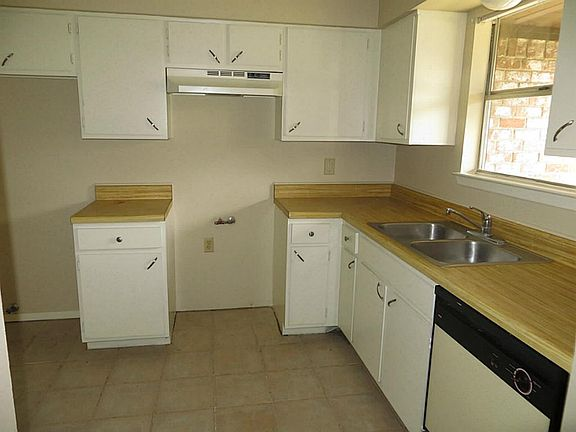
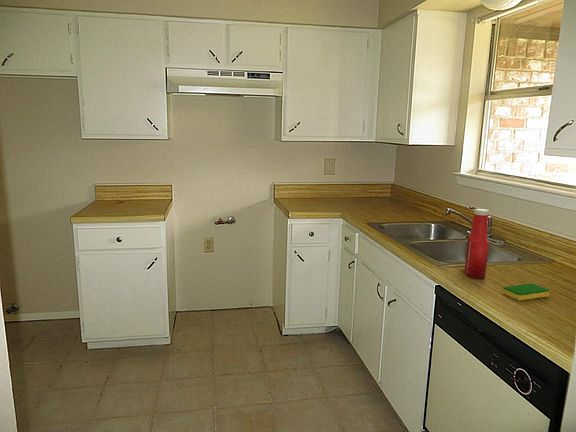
+ dish sponge (526, 291)
+ soap bottle (478, 241)
